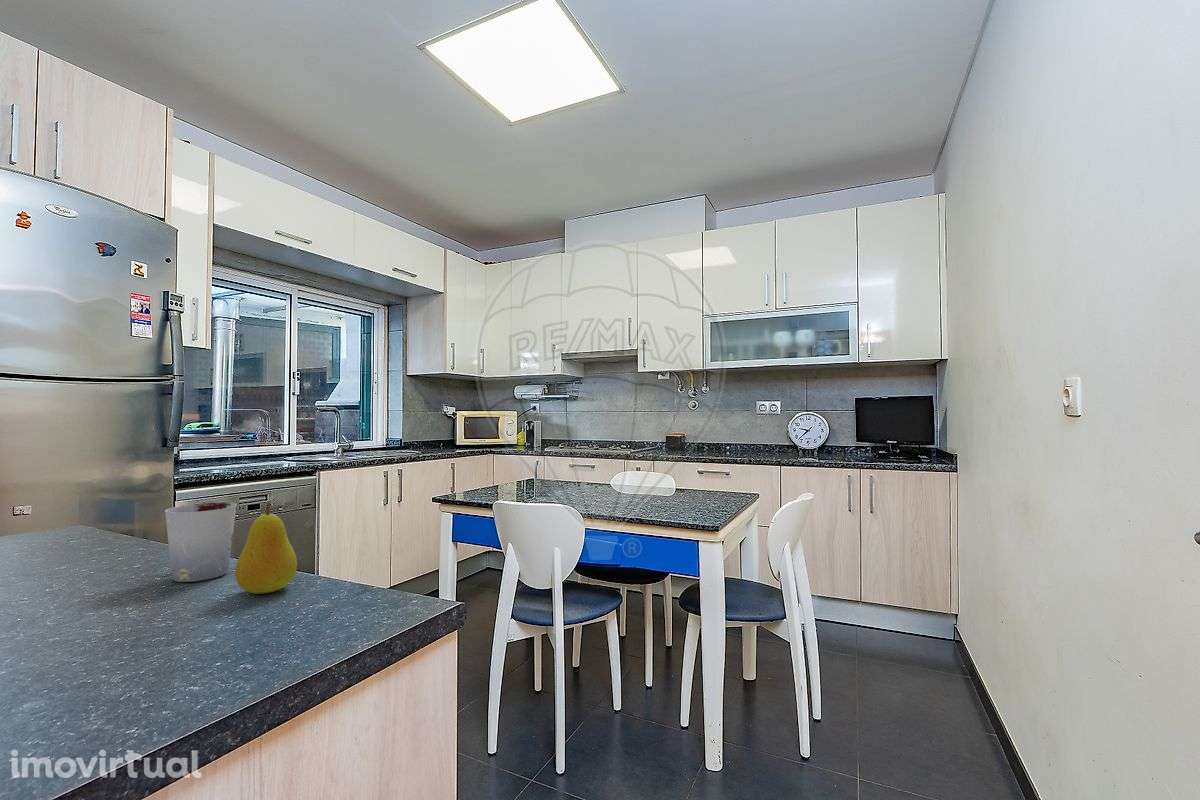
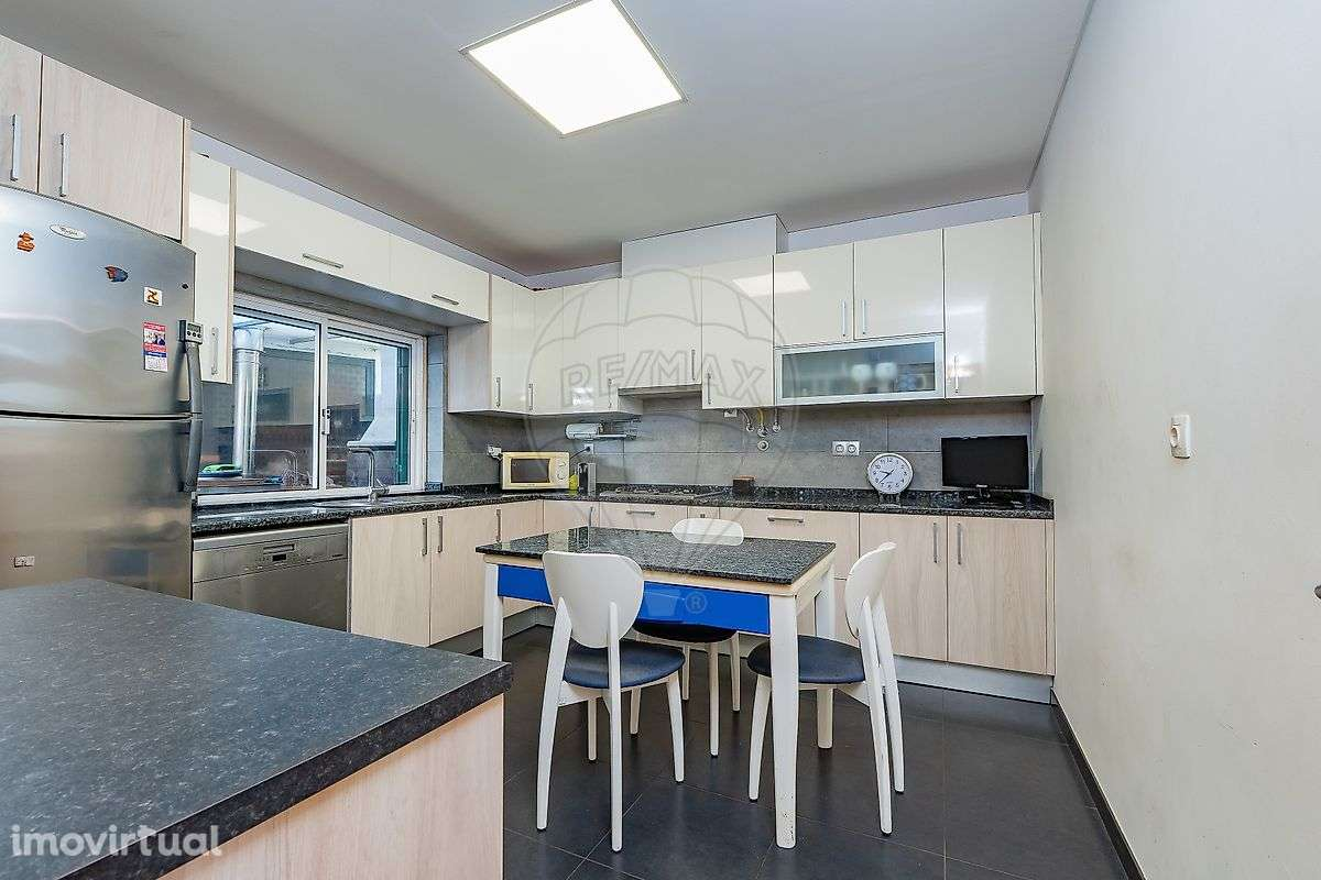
- cup (198, 539)
- fruit (267, 546)
